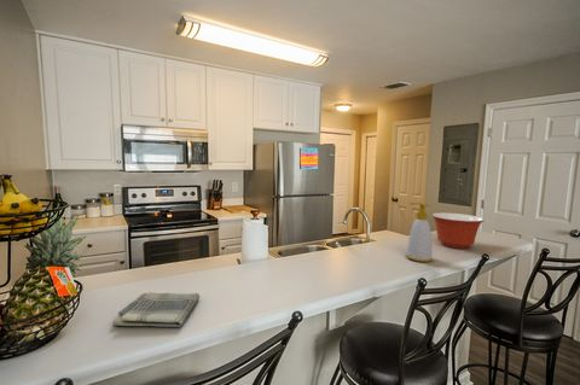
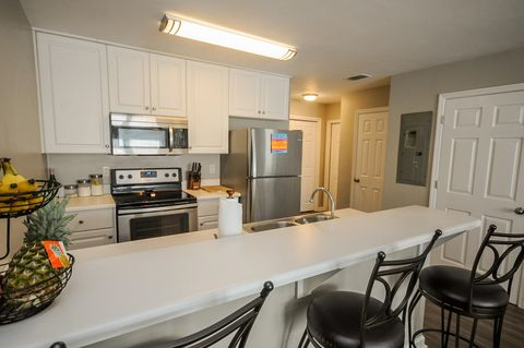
- dish towel (160, 305)
- soap bottle (419, 231)
- mixing bowl (456, 231)
